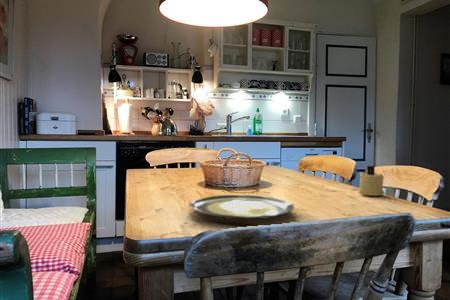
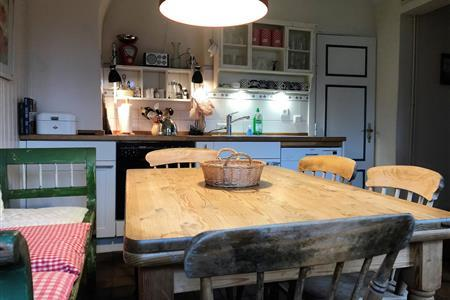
- plate (241, 207)
- candle (371, 180)
